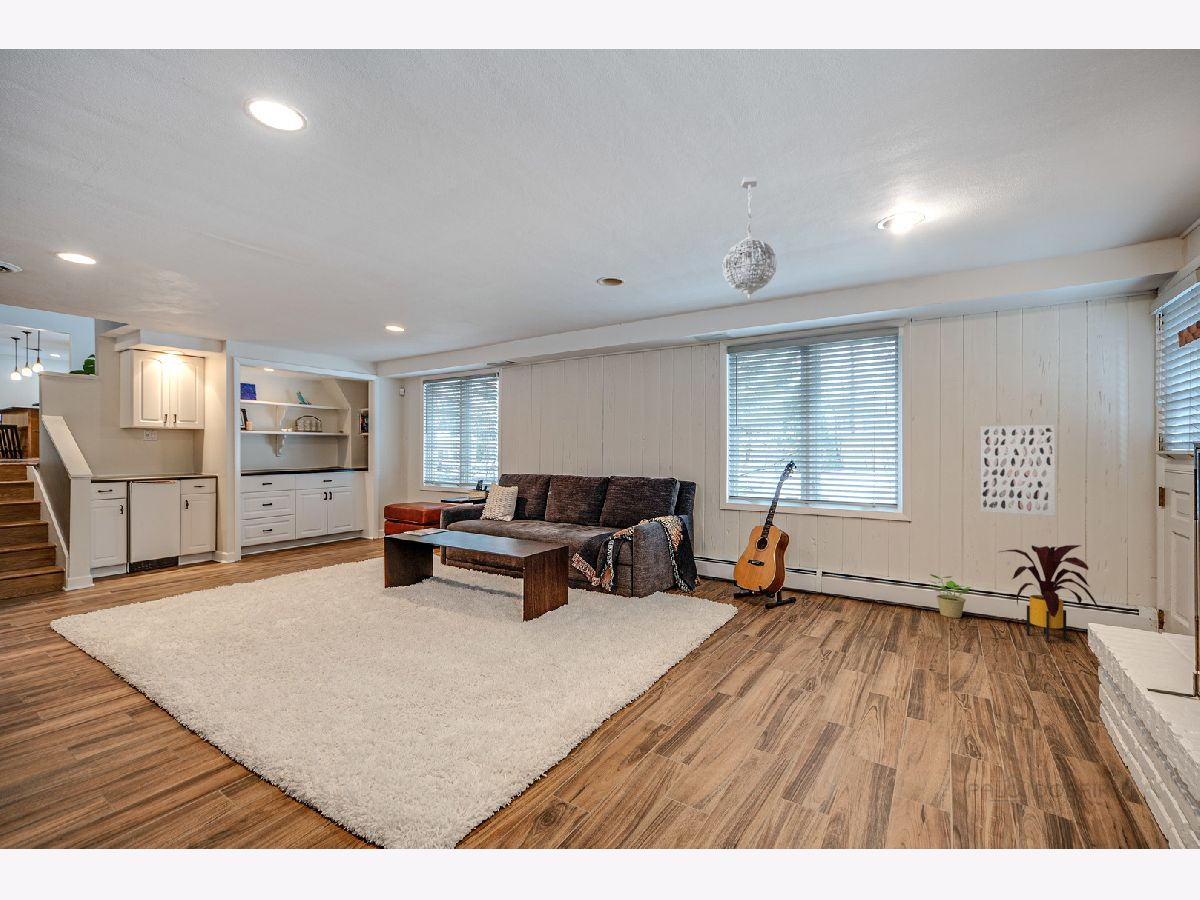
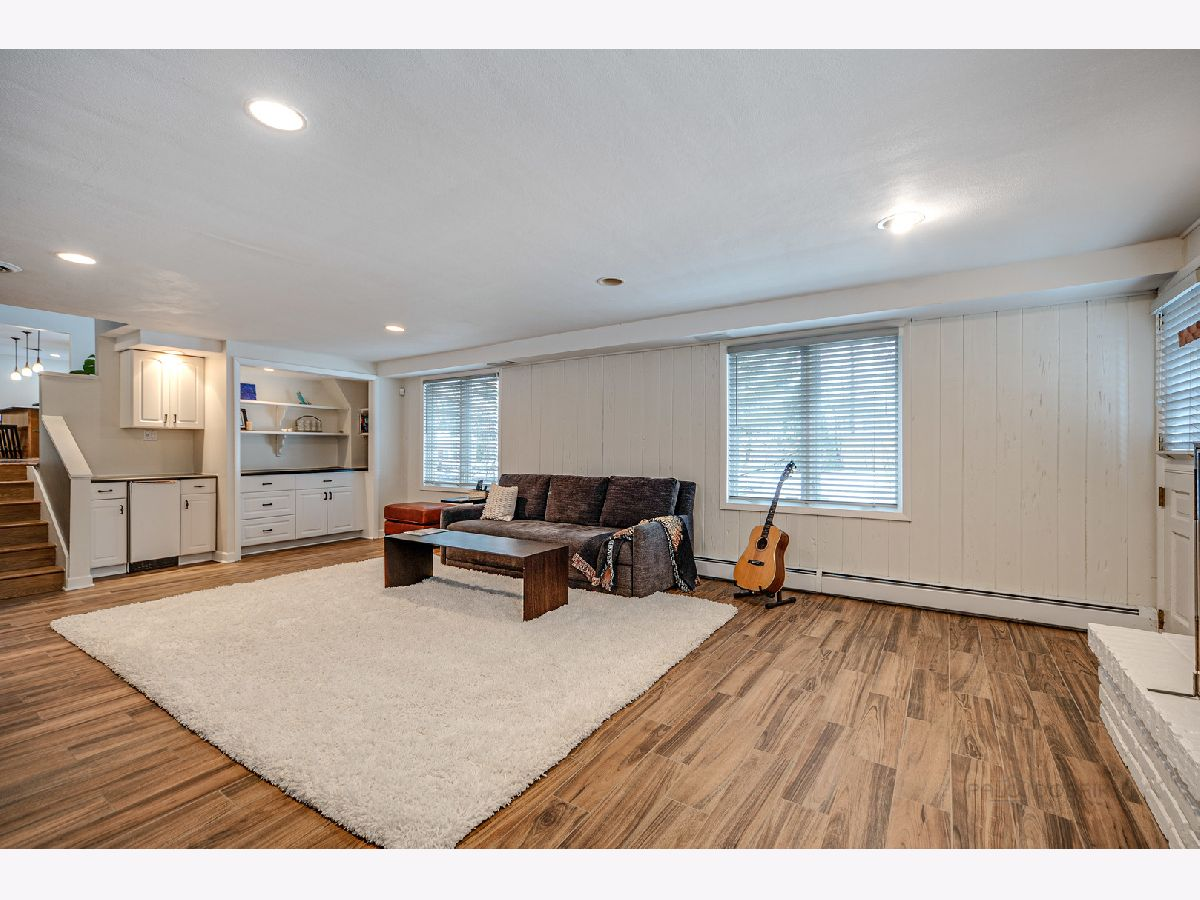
- potted plant (949, 593)
- house plant (1043, 589)
- wall art (1016, 469)
- pendant light (749, 239)
